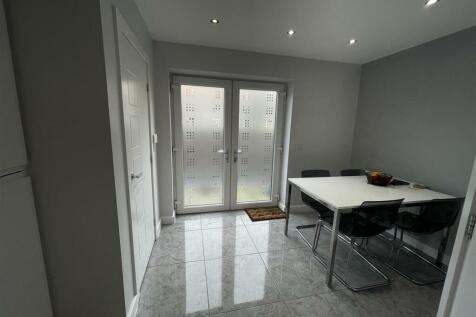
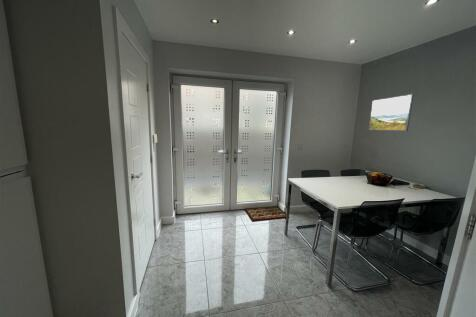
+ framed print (388, 114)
